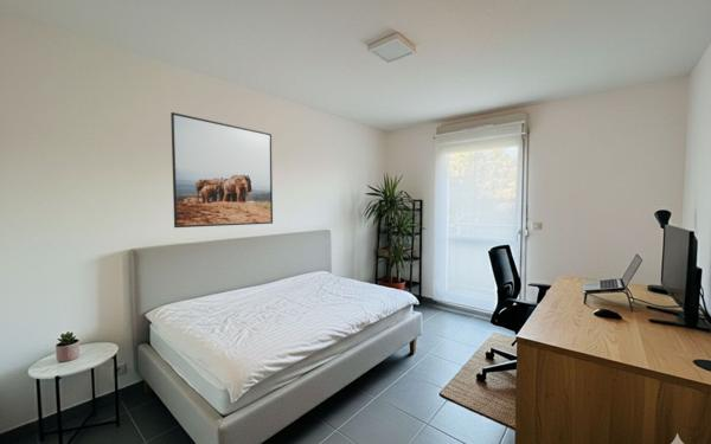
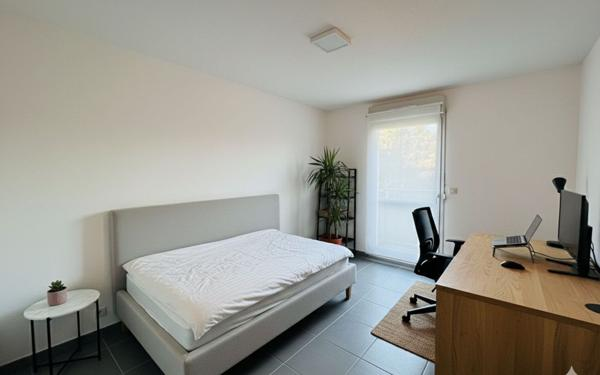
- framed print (228, 175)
